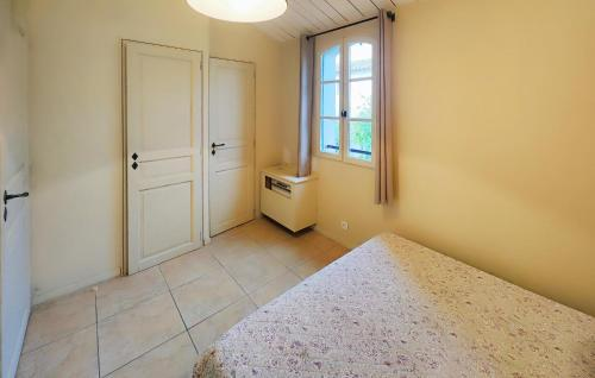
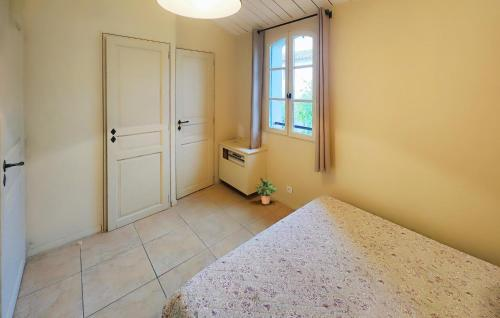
+ potted plant (266, 190)
